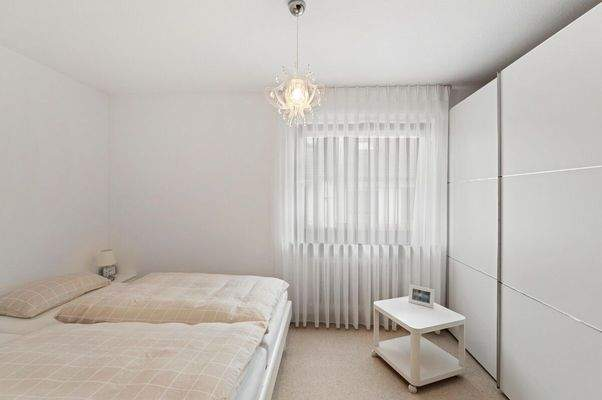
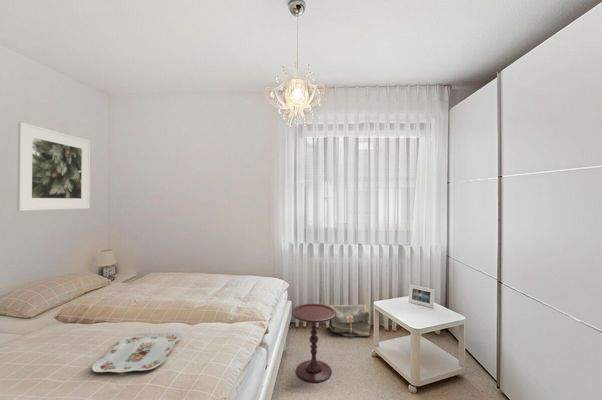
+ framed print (58, 170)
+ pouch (348, 318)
+ side table (313, 341)
+ serving tray (141, 350)
